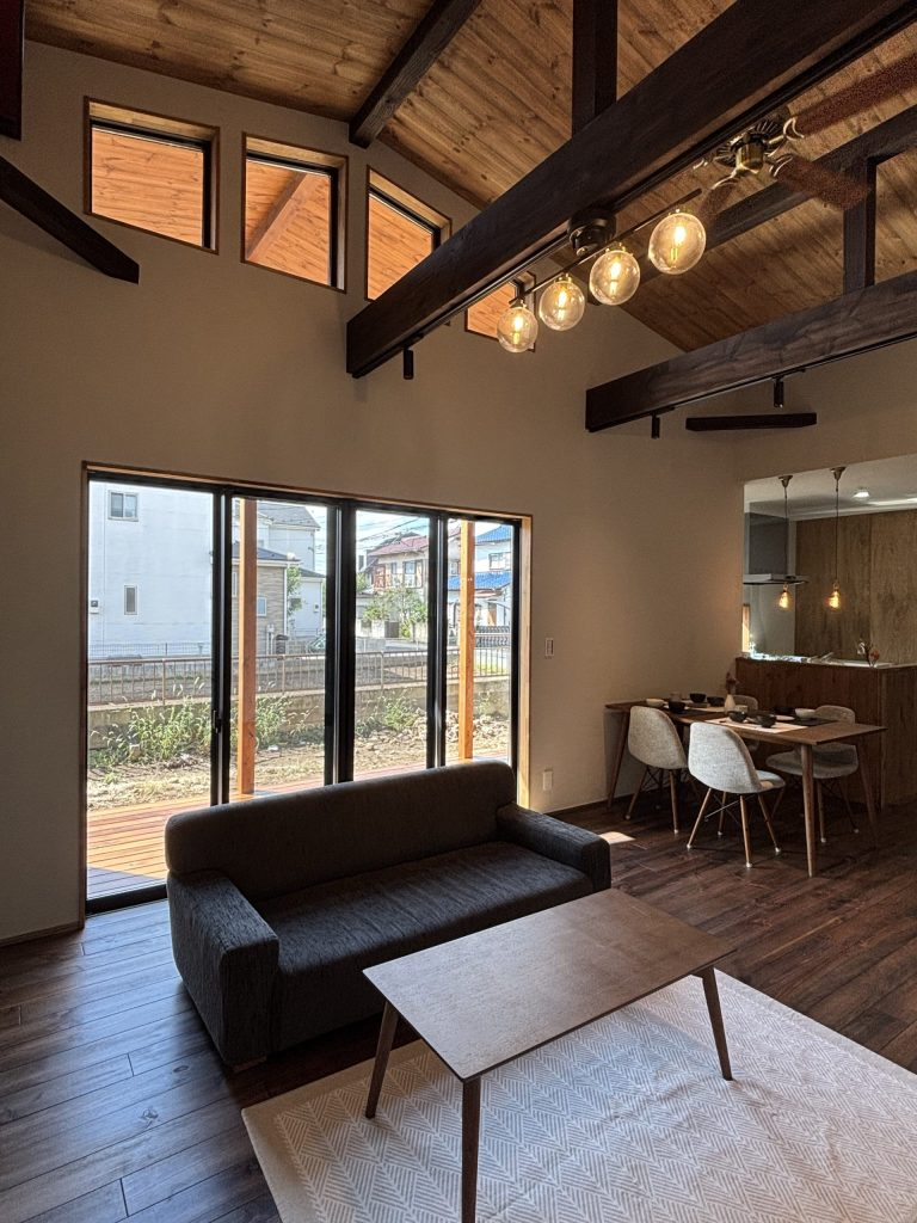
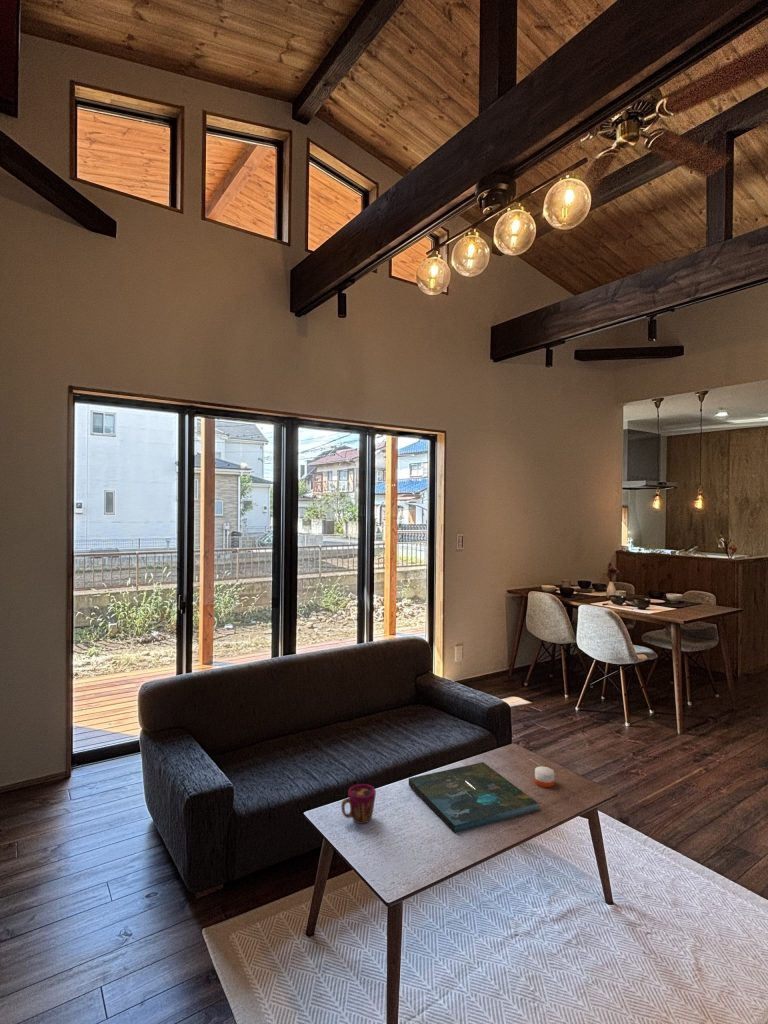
+ cup (358, 805)
+ candle (544, 770)
+ board game (470, 790)
